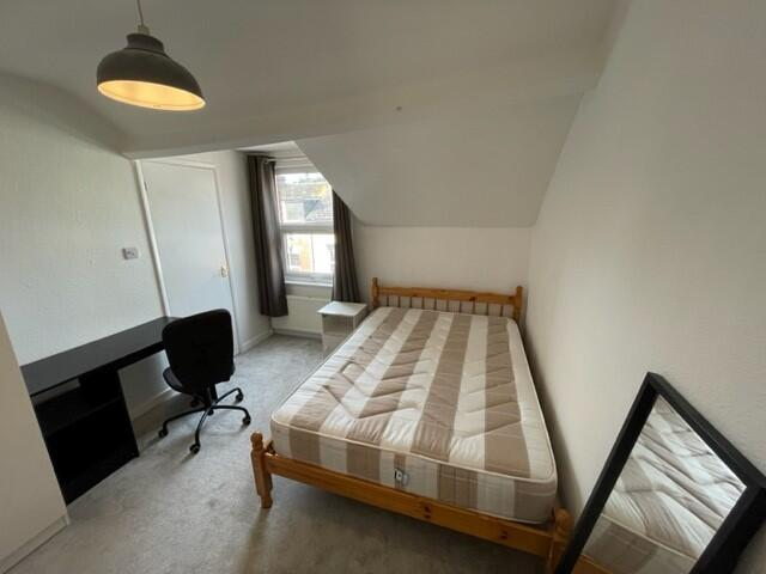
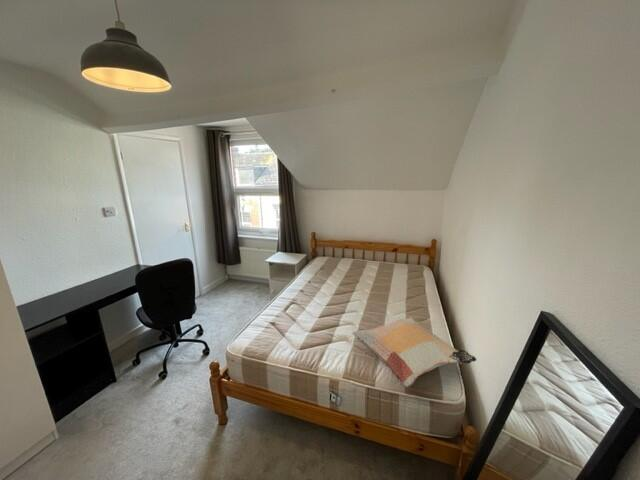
+ decorative pillow (409, 345)
